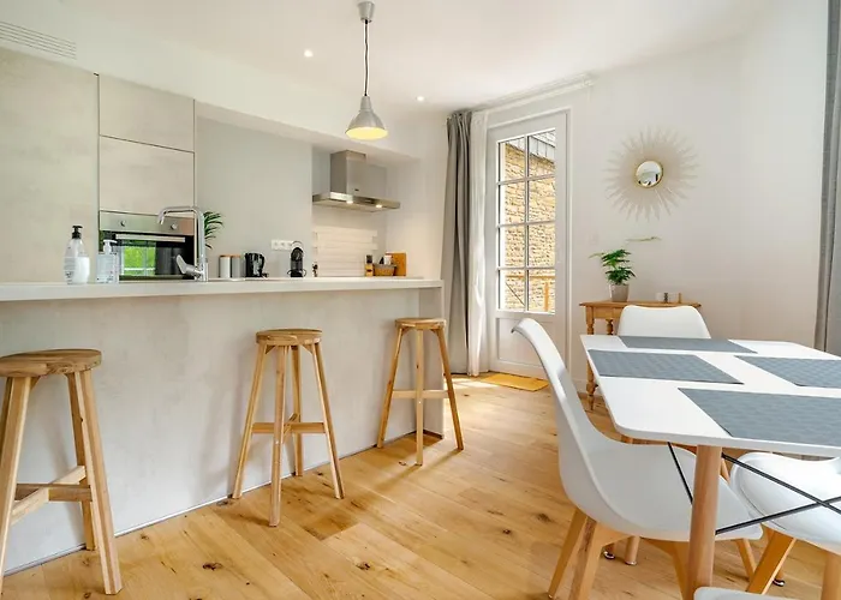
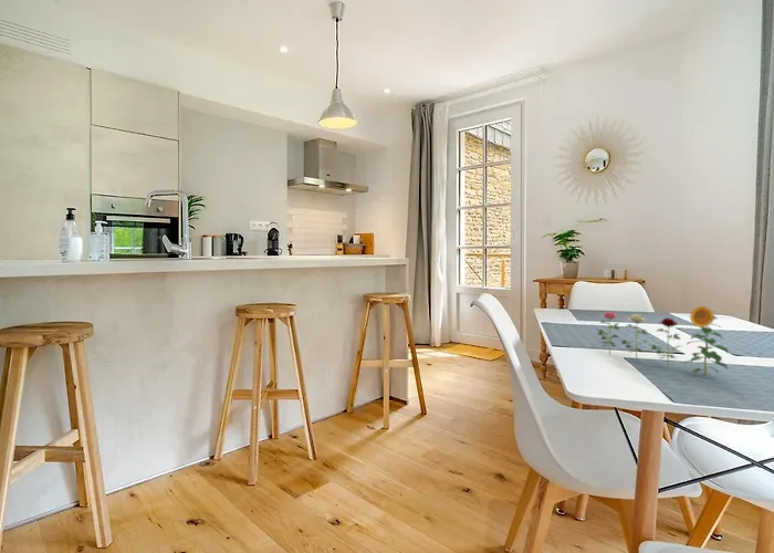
+ flower (657, 330)
